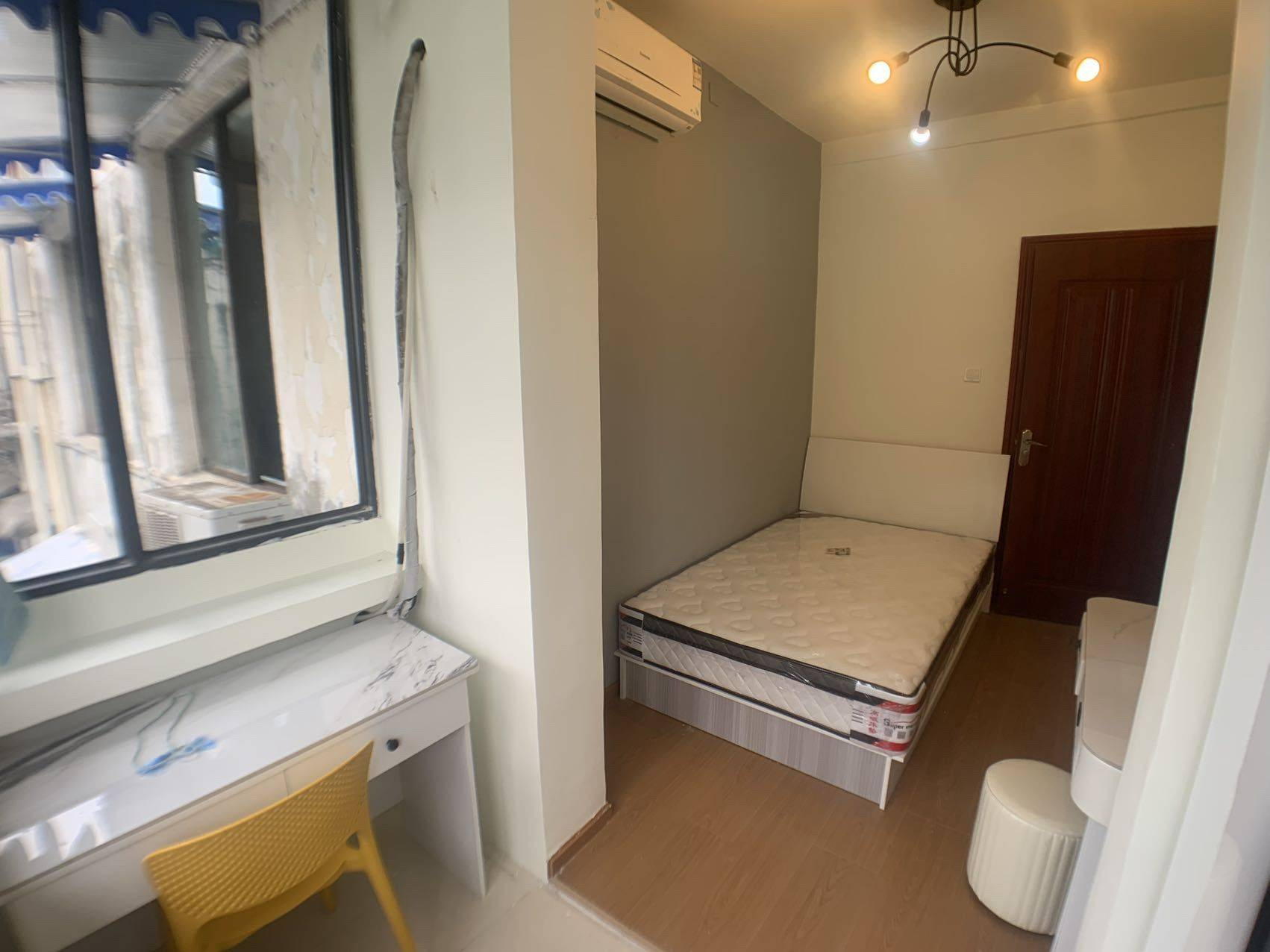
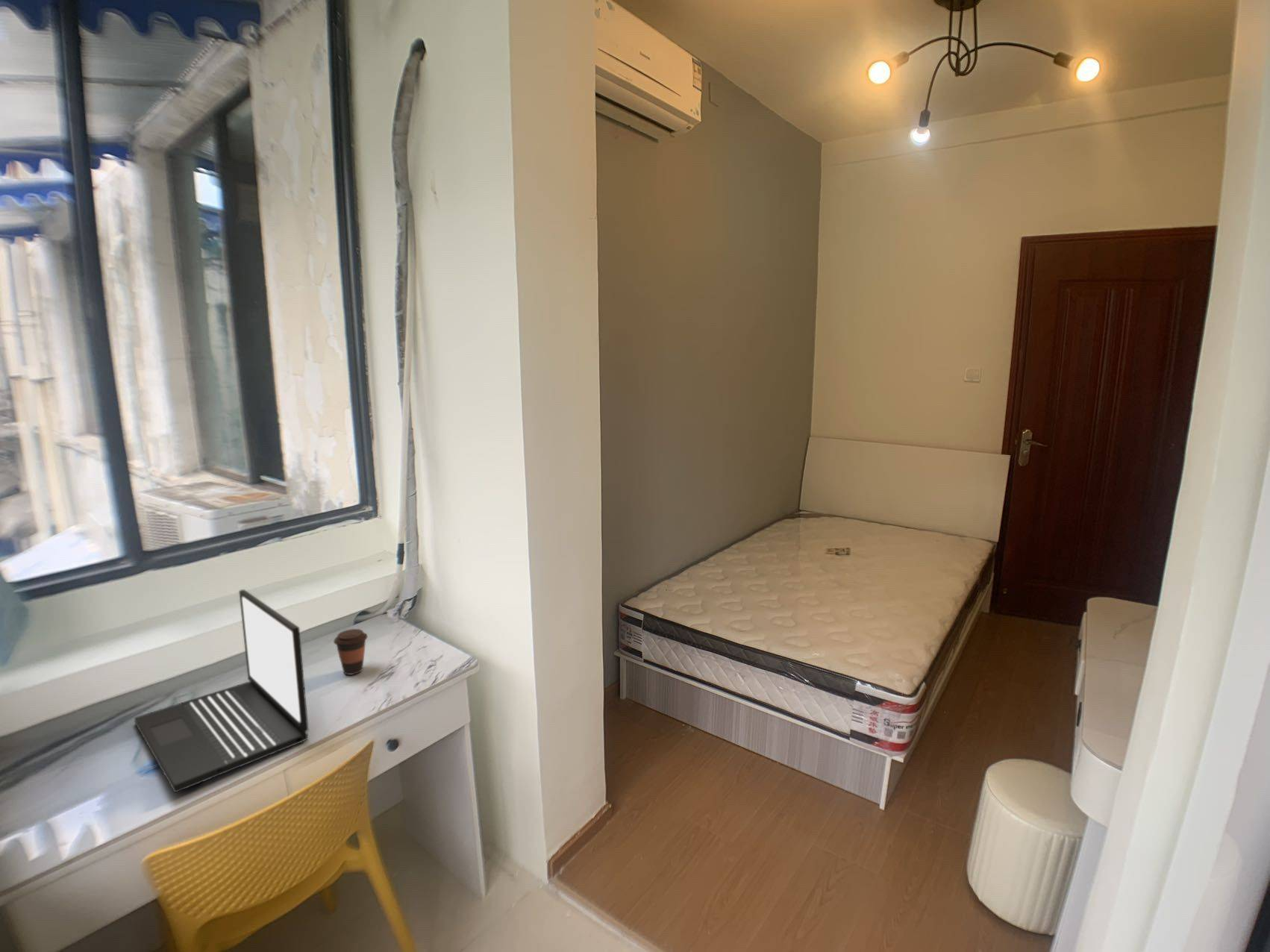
+ coffee cup (351, 652)
+ laptop (218, 691)
